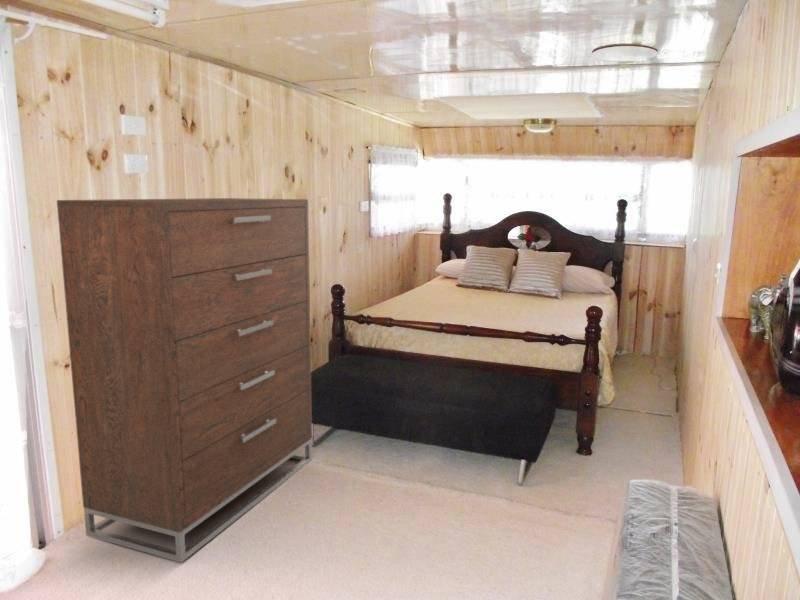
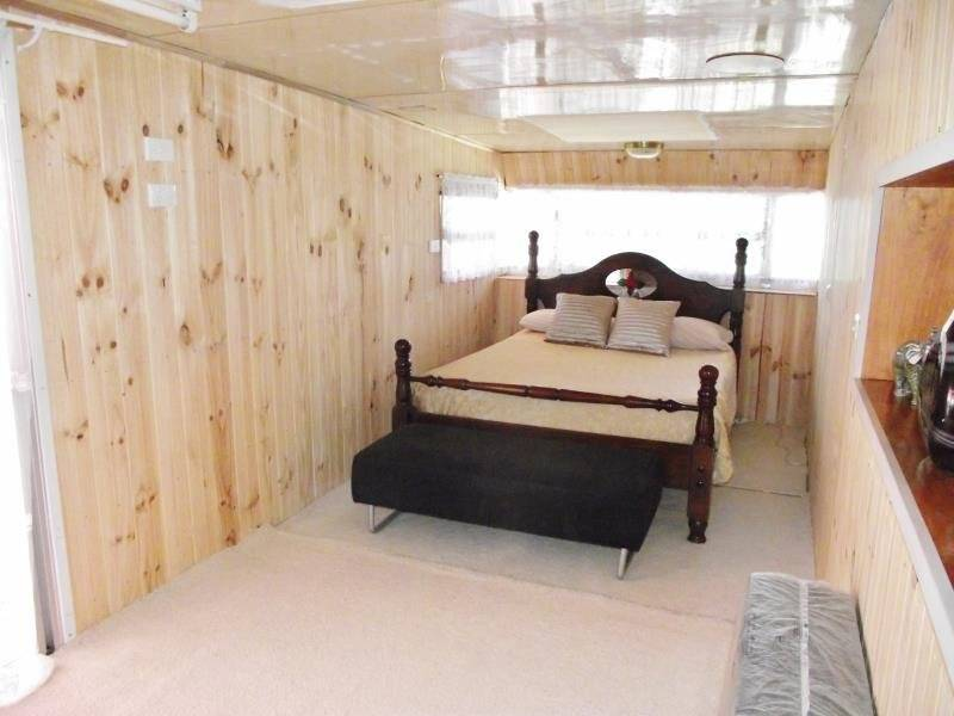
- dresser (208, 353)
